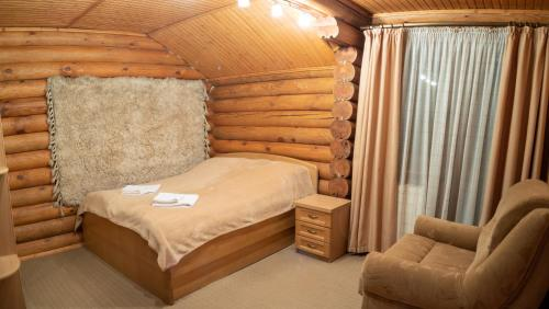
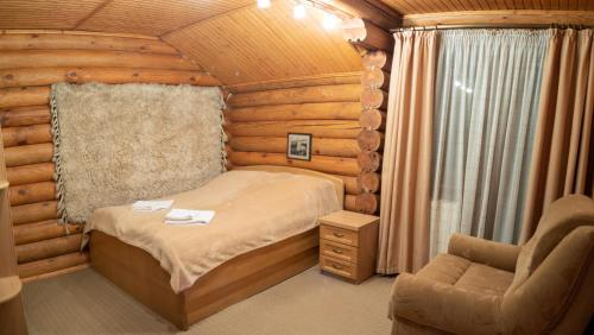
+ picture frame (298, 146)
